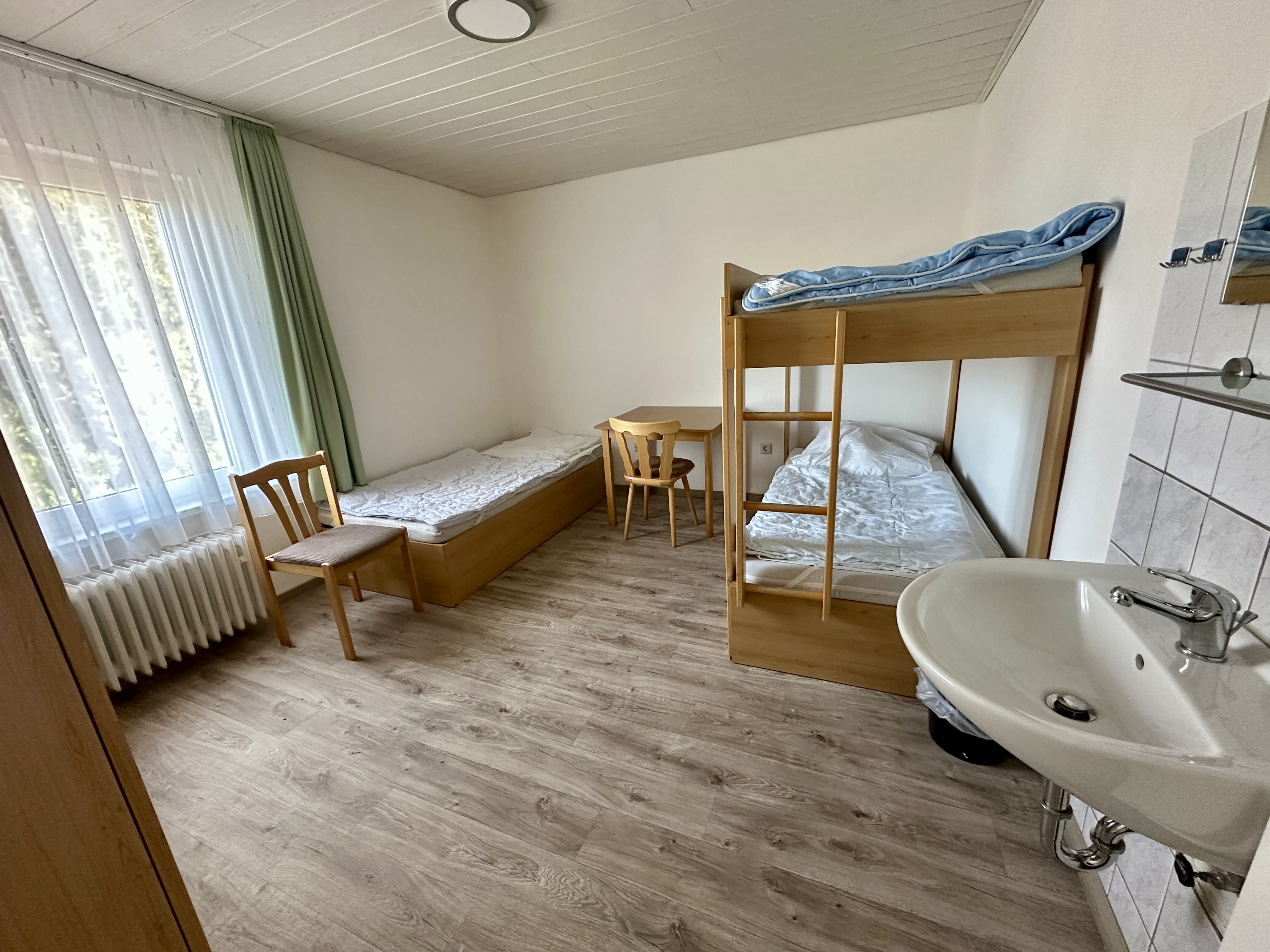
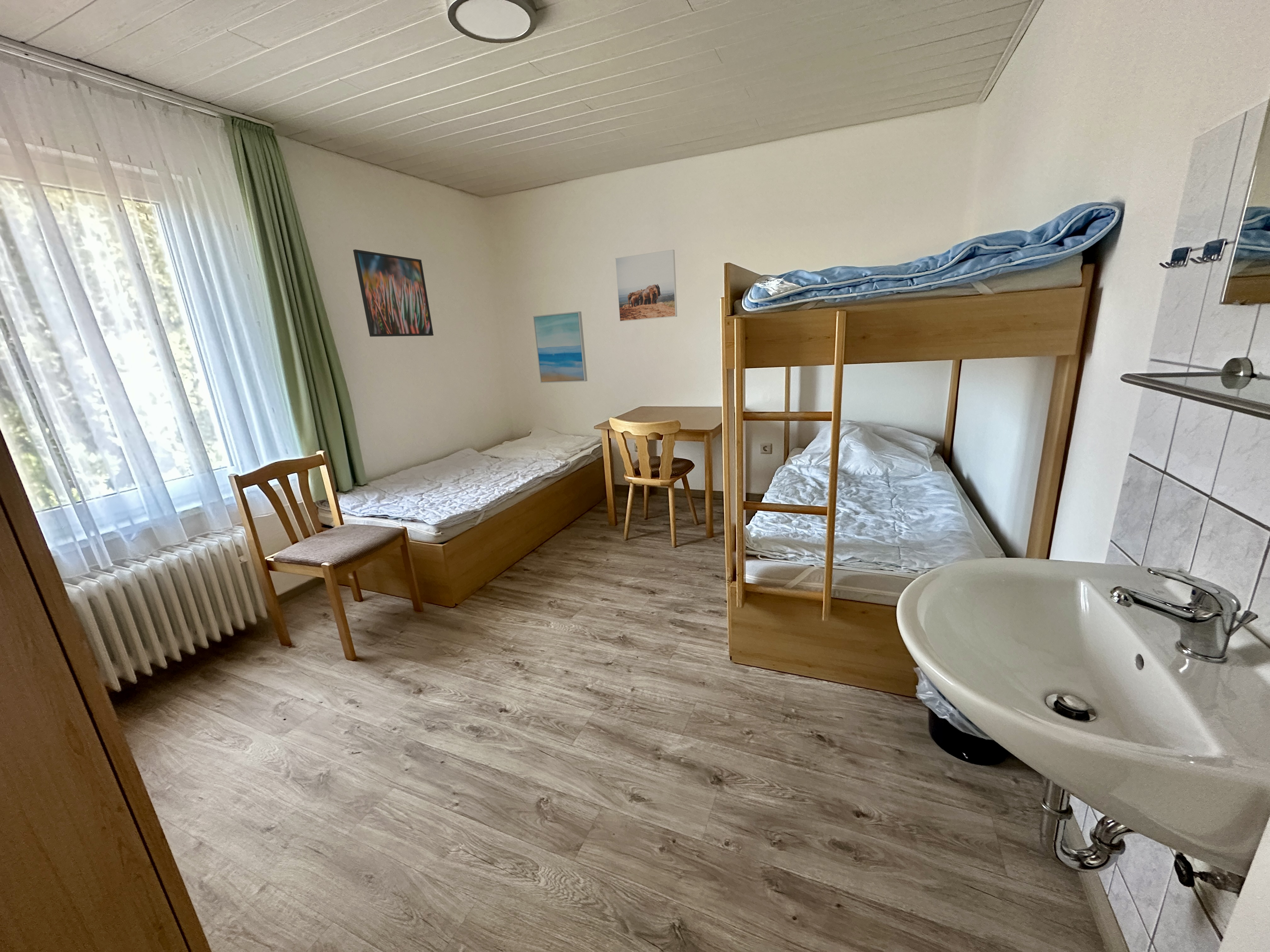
+ wall art (560, 348)
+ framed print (646, 287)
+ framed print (397, 296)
